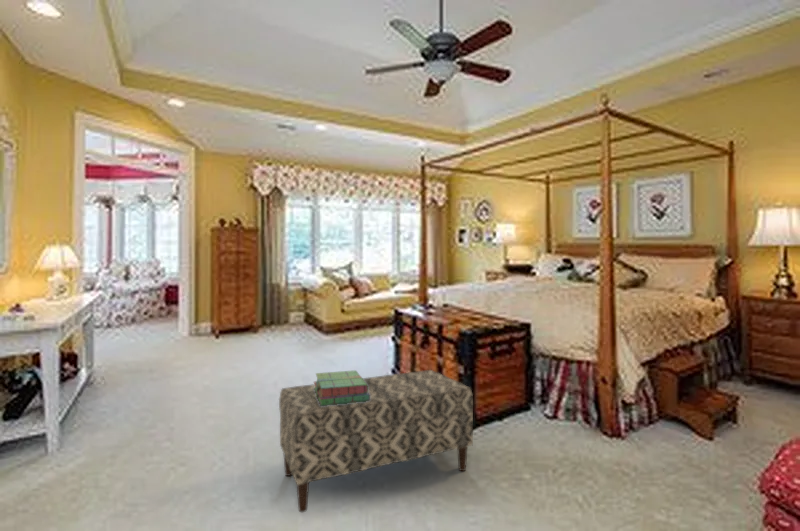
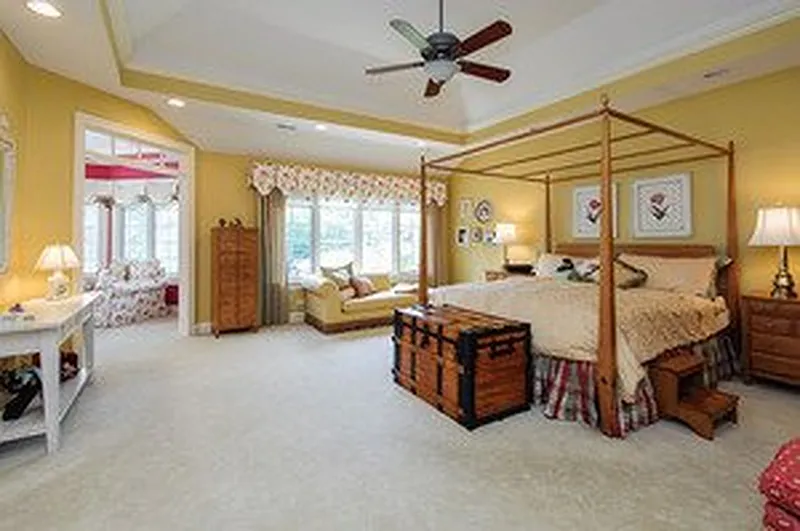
- stack of books (340, 386)
- bench (376, 429)
